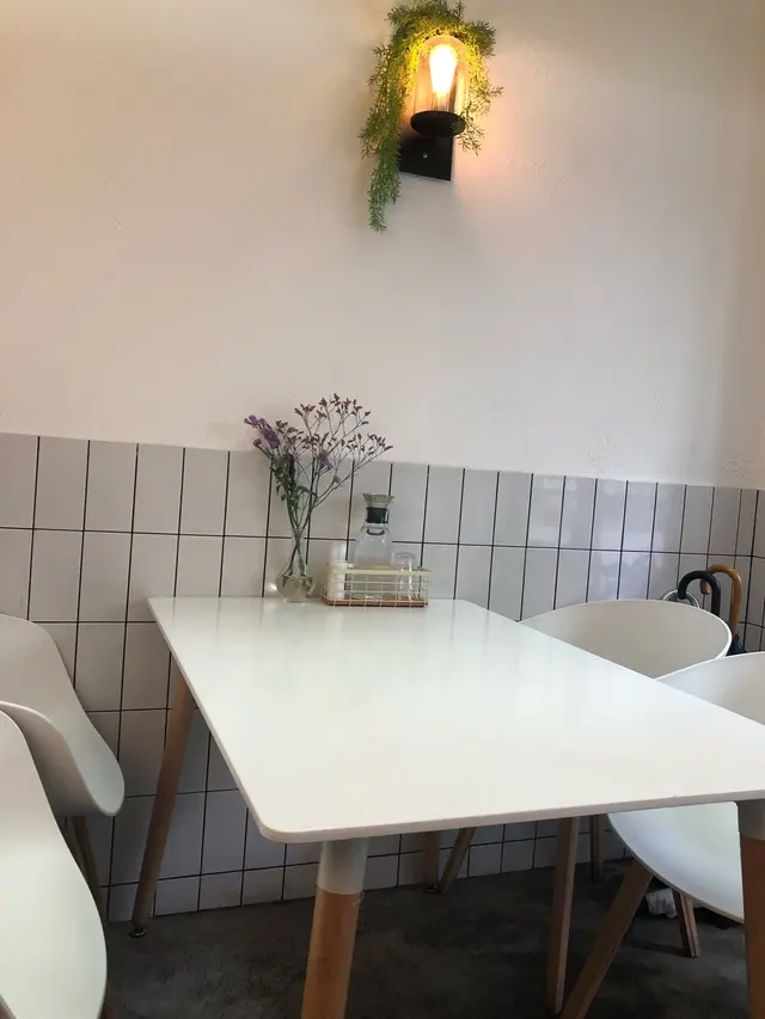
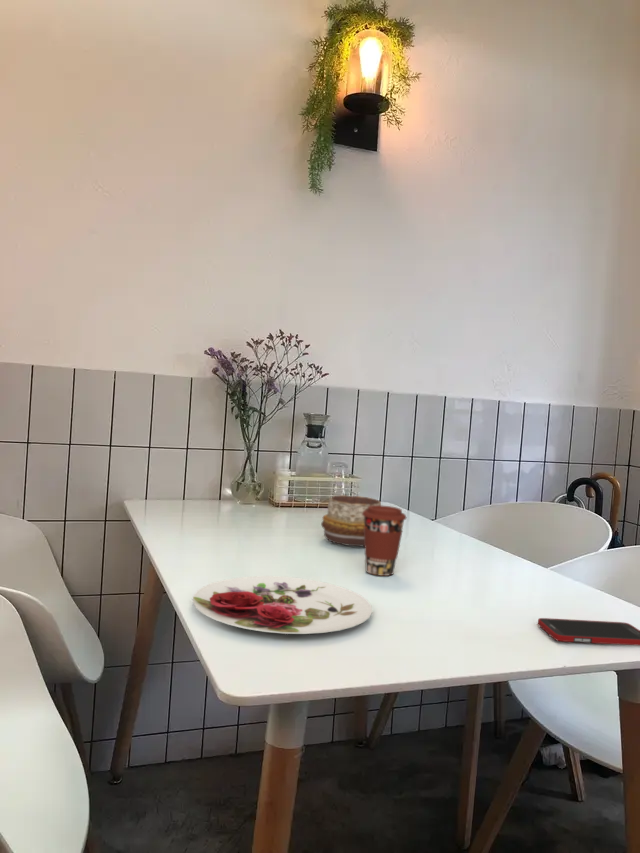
+ decorative bowl (353, 520)
+ plate (283, 600)
+ coffee cup (382, 540)
+ cell phone (593, 632)
